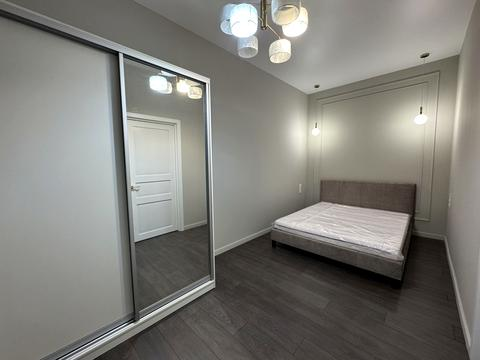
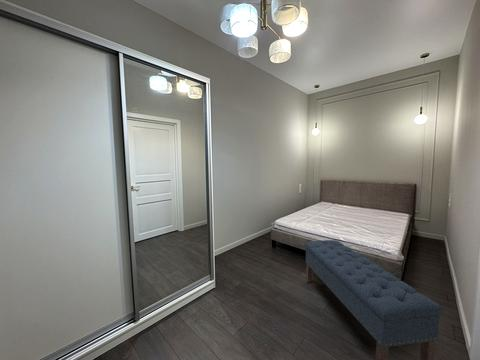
+ bench (352, 288)
